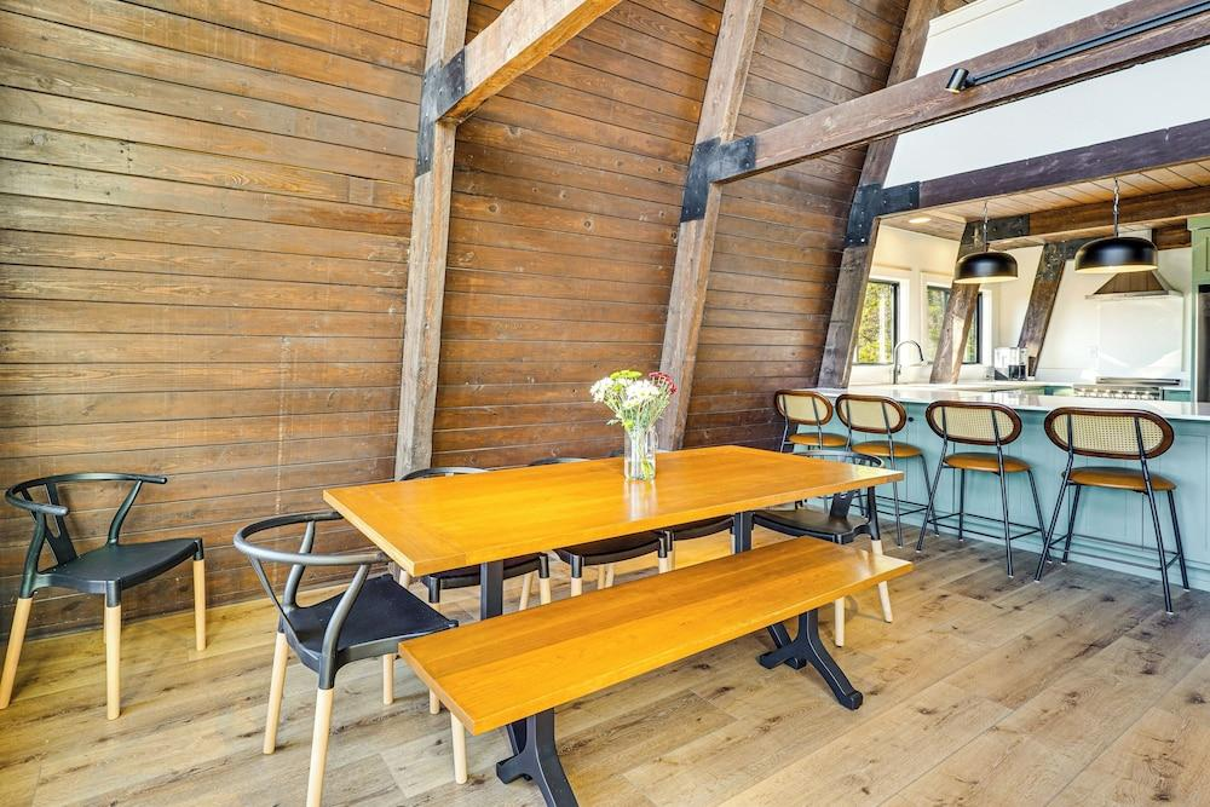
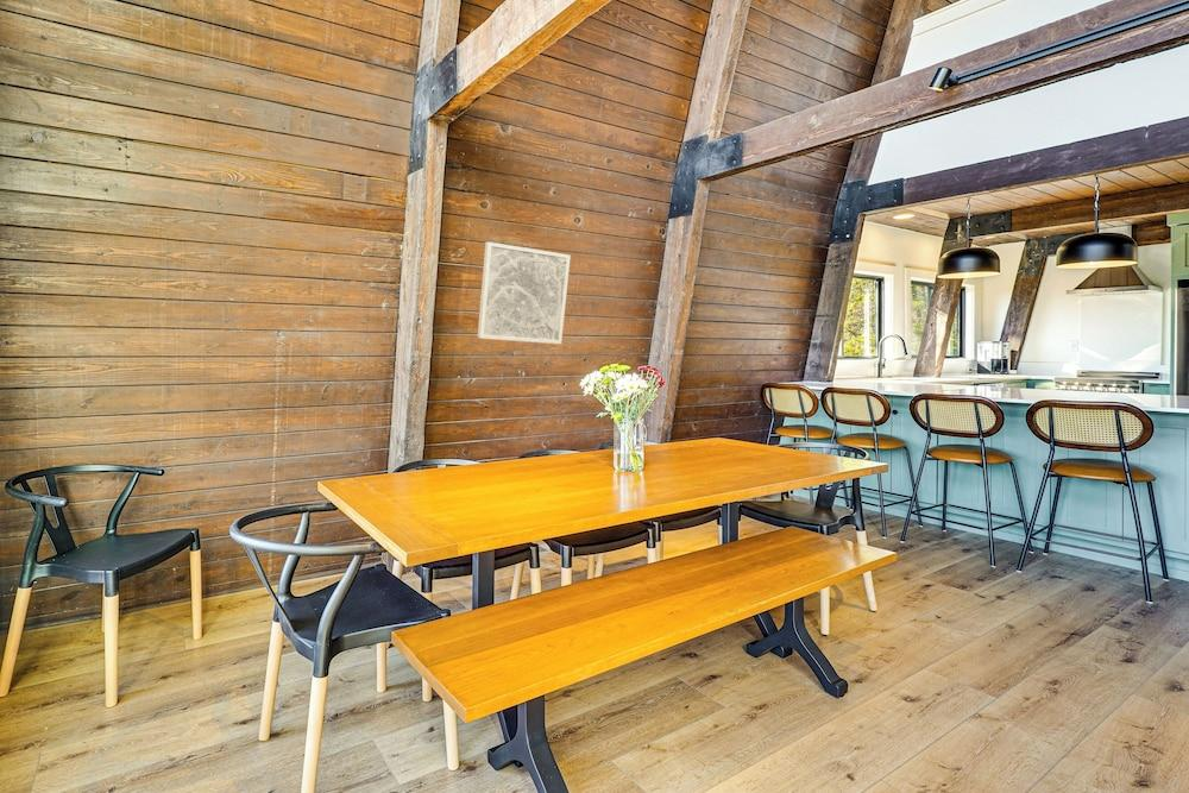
+ wall art (524, 295)
